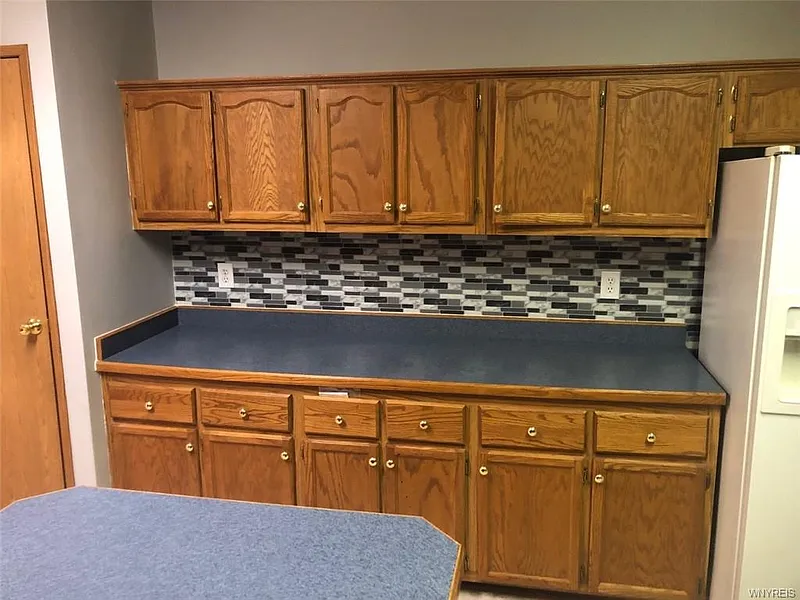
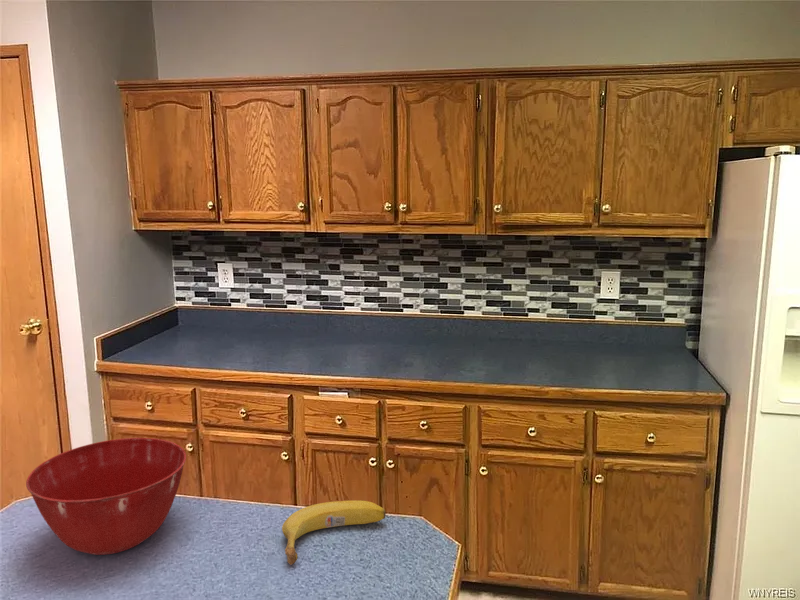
+ mixing bowl (113, 500)
+ fruit (327, 527)
